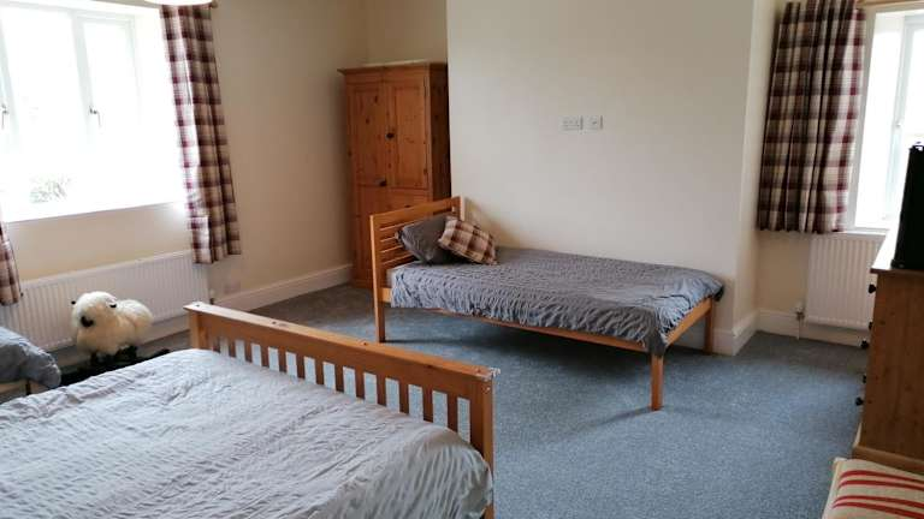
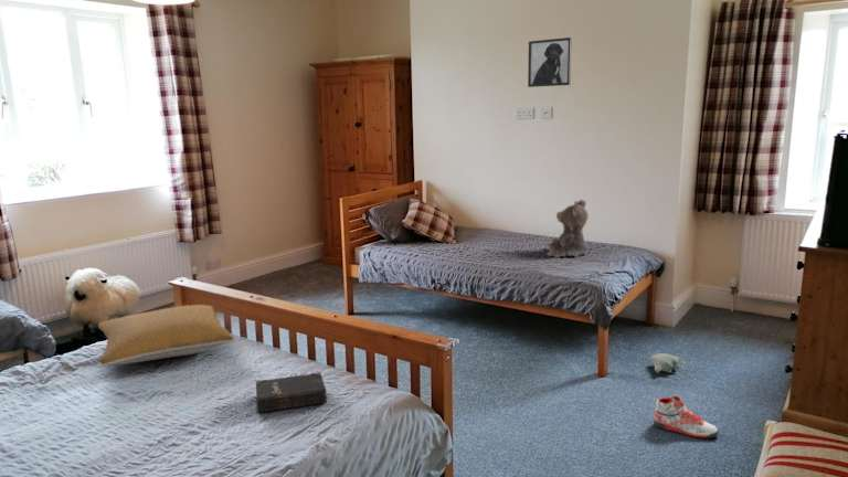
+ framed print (549, 63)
+ sneaker (686, 415)
+ pillow (163, 332)
+ teddy bear (568, 226)
+ plush toy (662, 361)
+ hardback book (290, 392)
